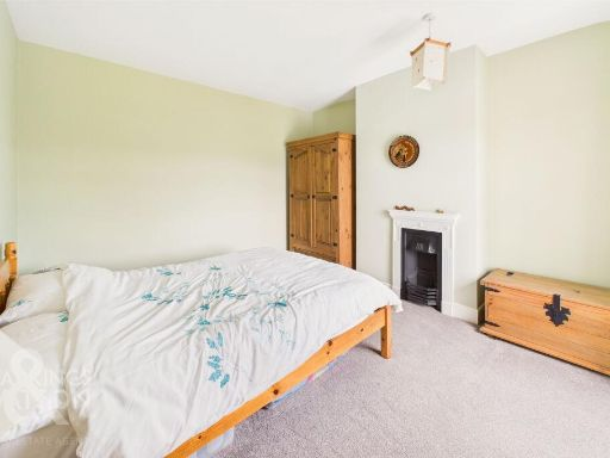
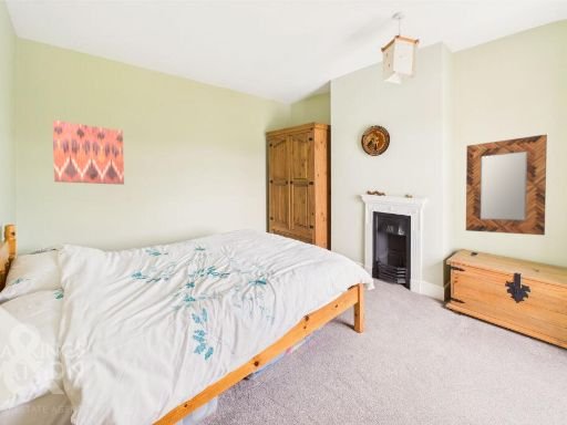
+ home mirror (503, 186)
+ wall art (90, 154)
